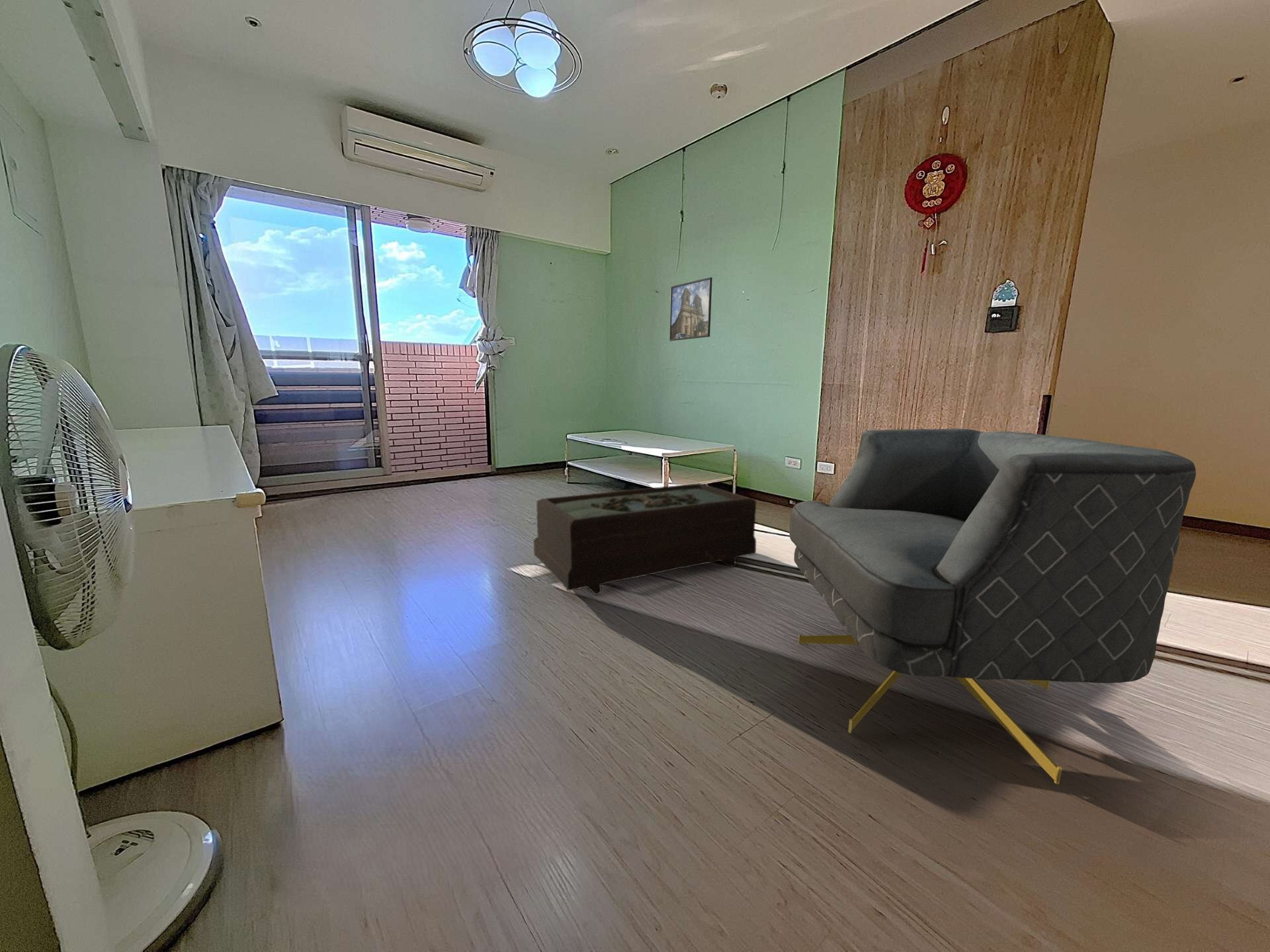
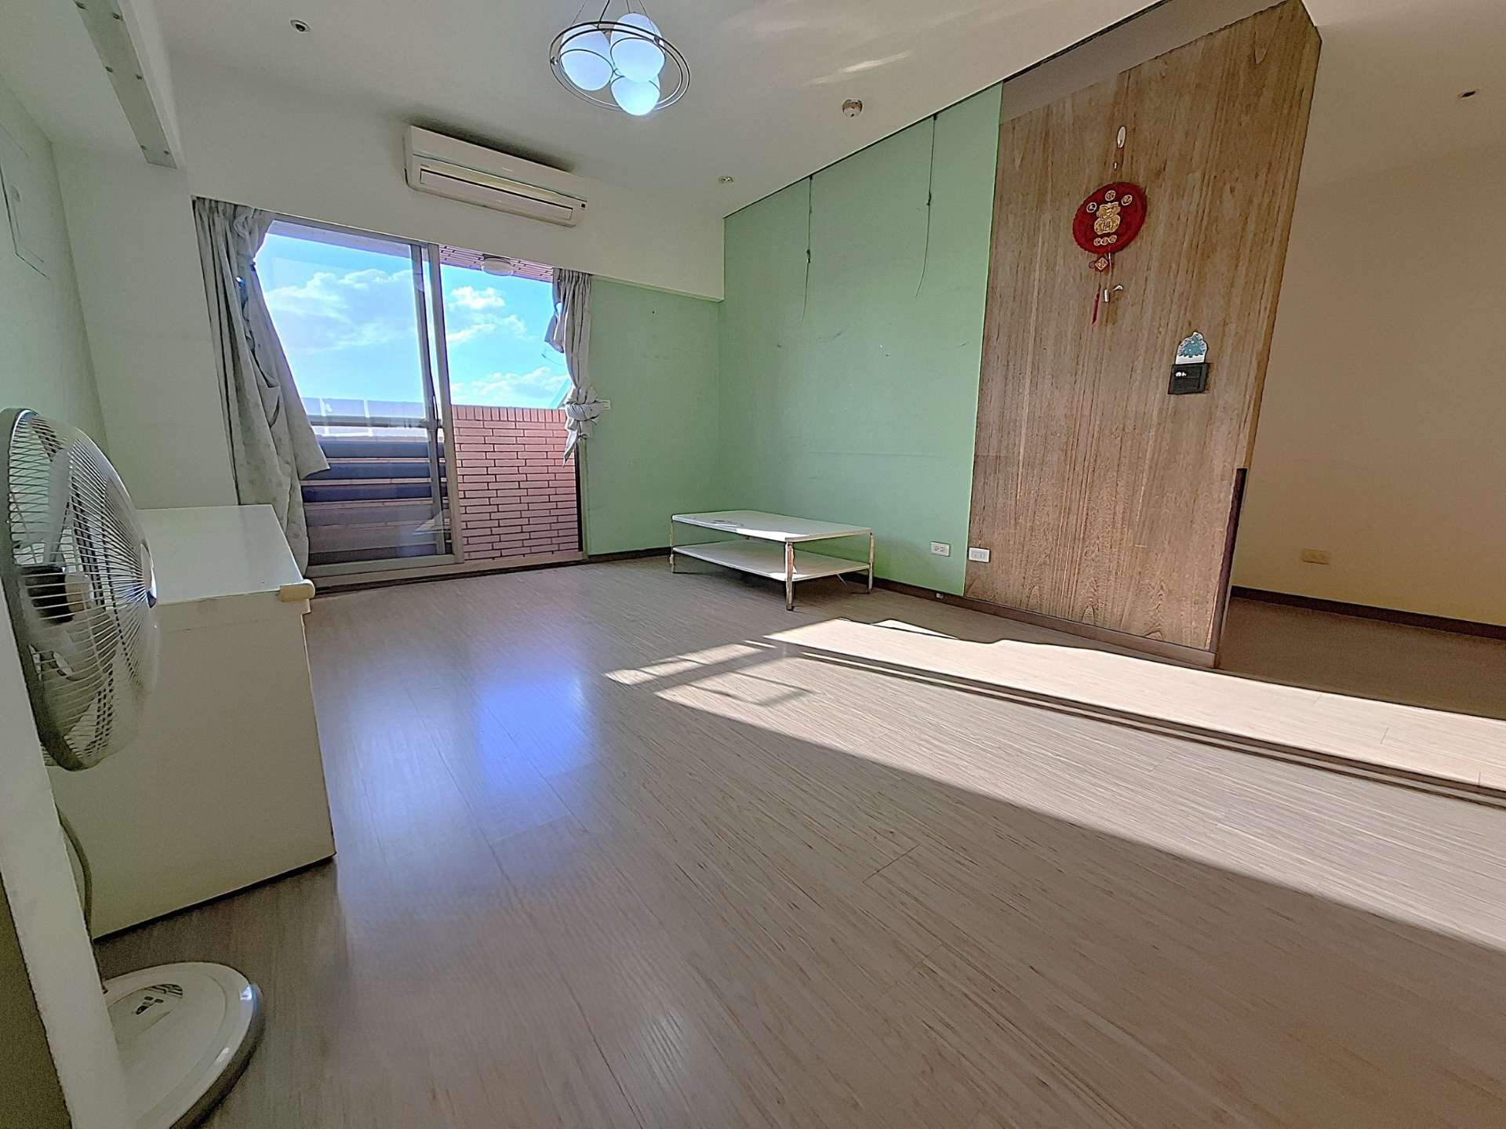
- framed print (689, 311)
- coffee table (646, 530)
- armchair (943, 567)
